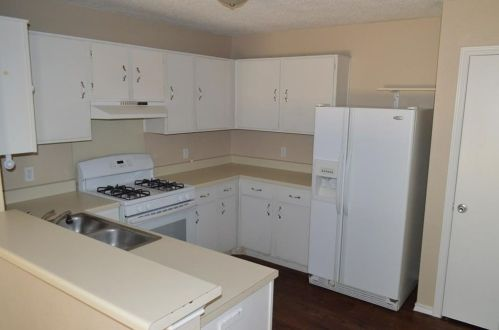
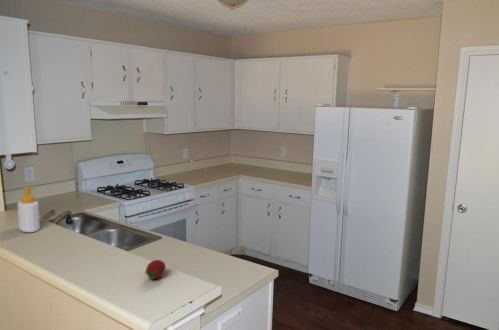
+ soap bottle (28, 208)
+ fruit (156, 269)
